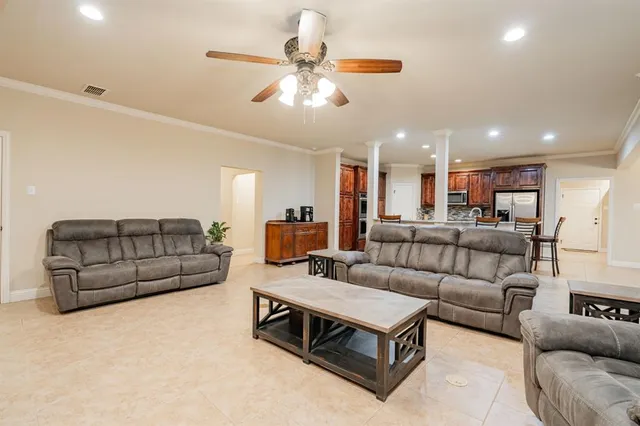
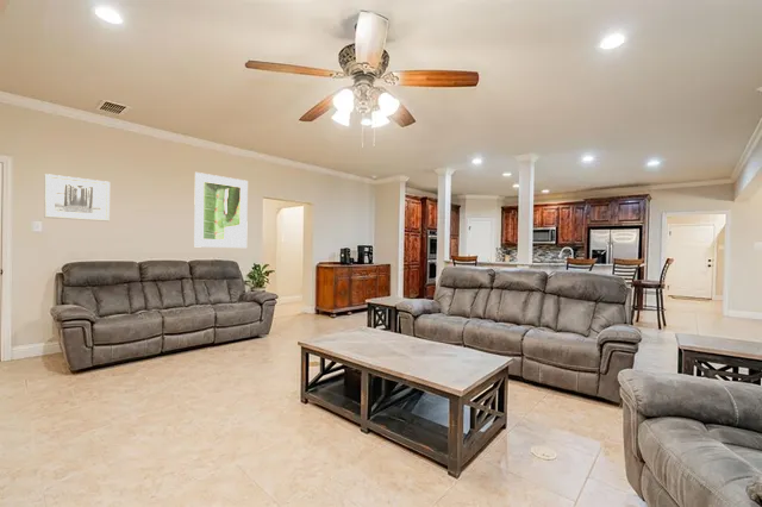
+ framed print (221, 212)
+ wall art (79, 199)
